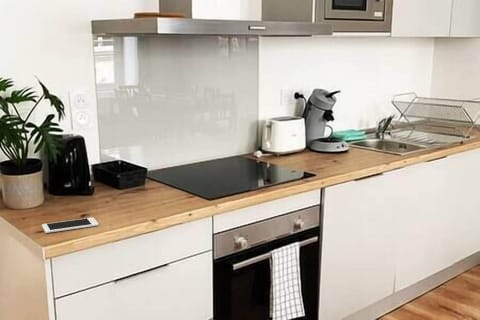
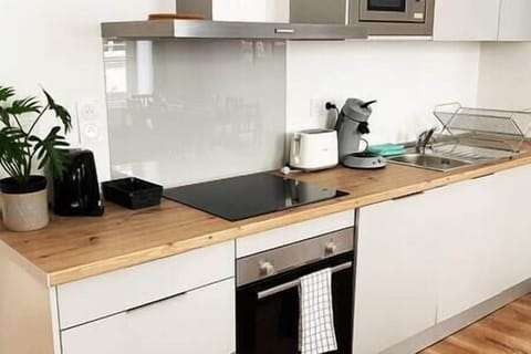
- cell phone (70, 224)
